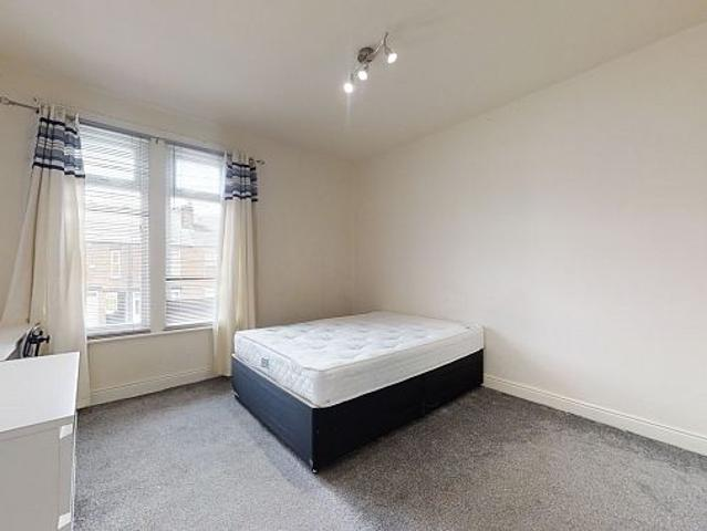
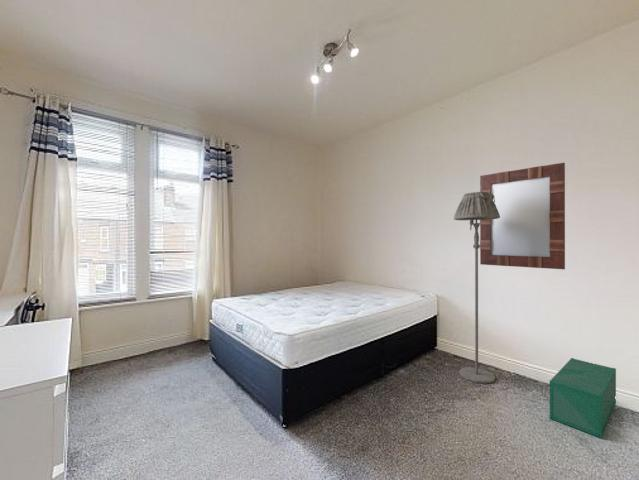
+ storage bin (584, 392)
+ home mirror (518, 218)
+ floor lamp (476, 284)
